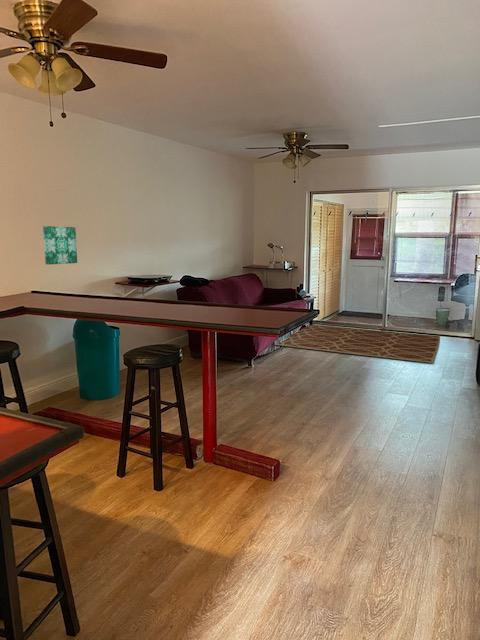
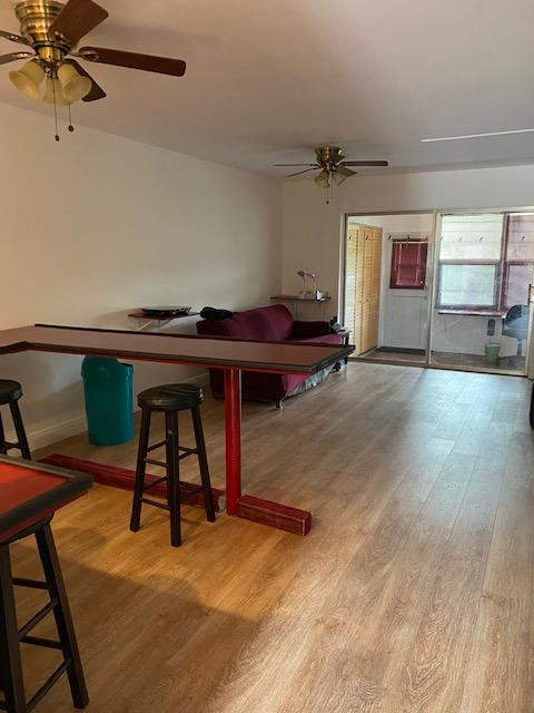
- wall art (60, 245)
- rug (344, 338)
